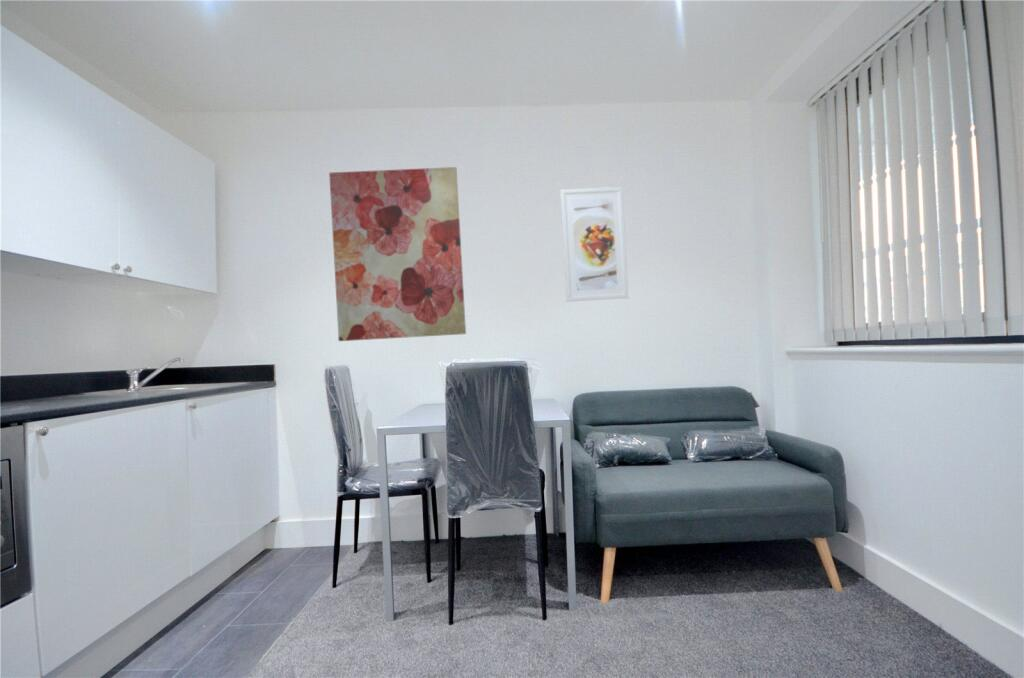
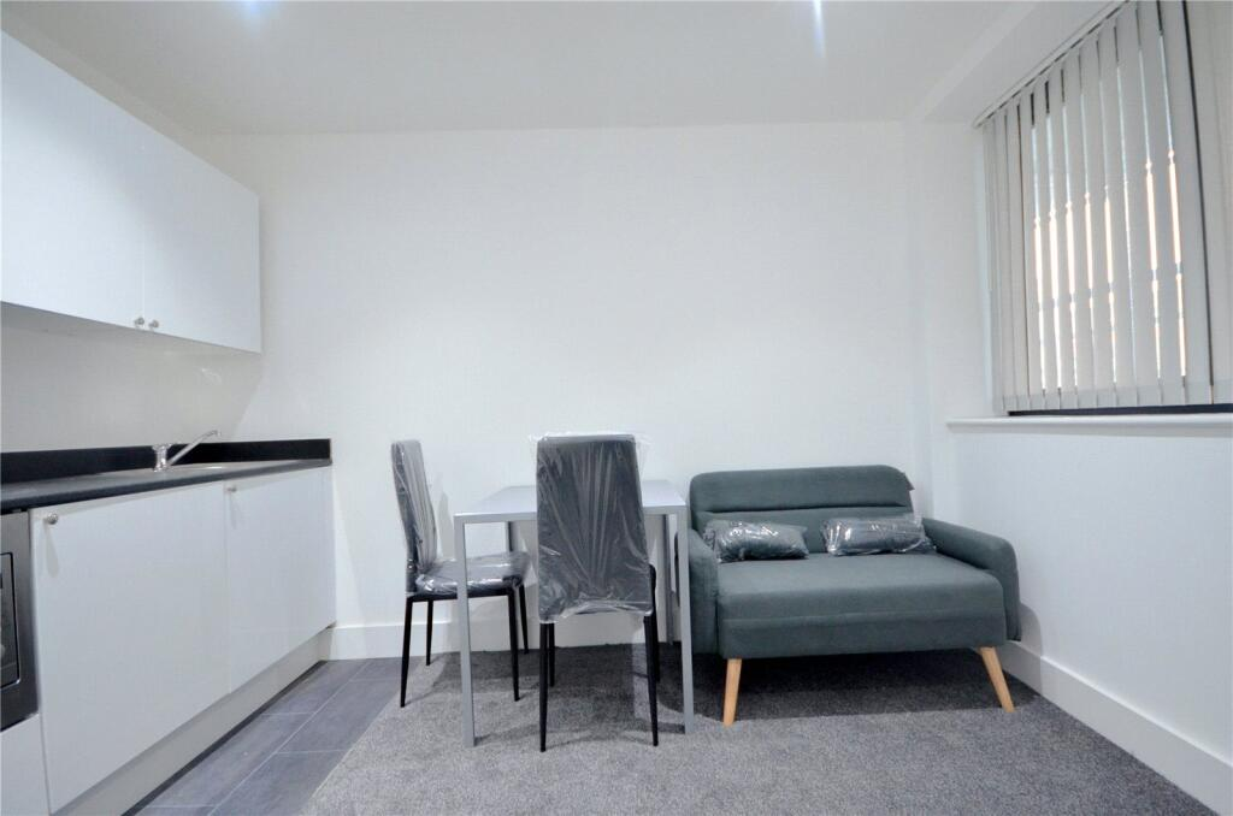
- wall art (398, 254)
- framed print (594, 244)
